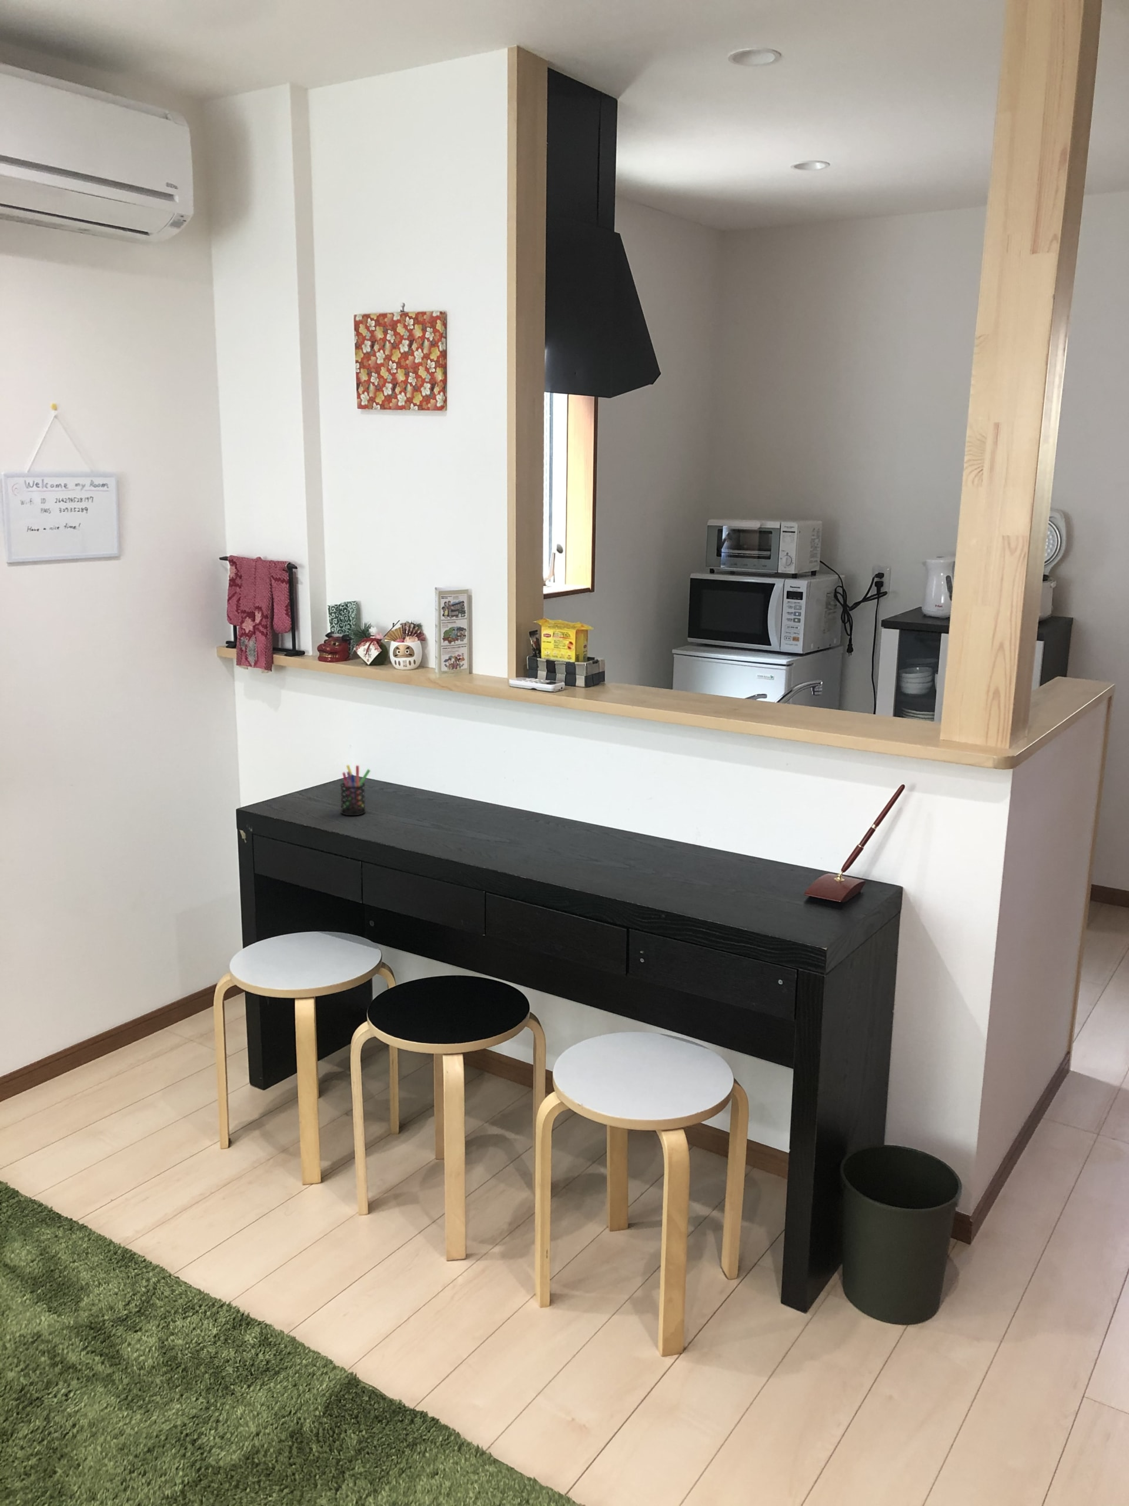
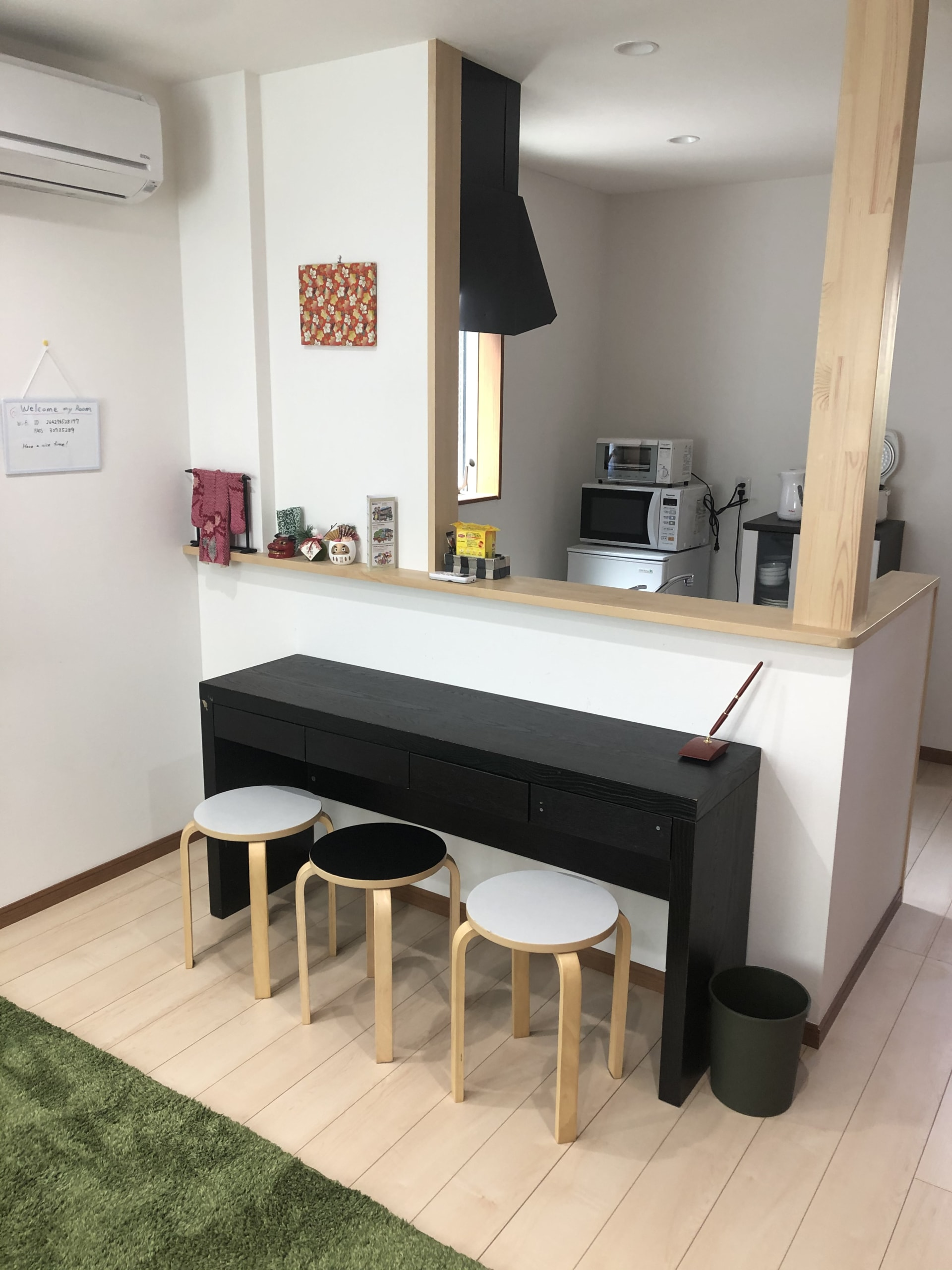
- pen holder (356, 787)
